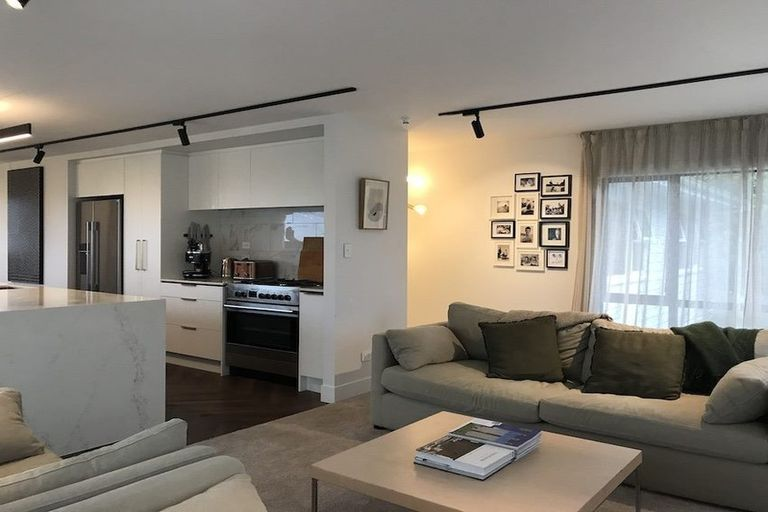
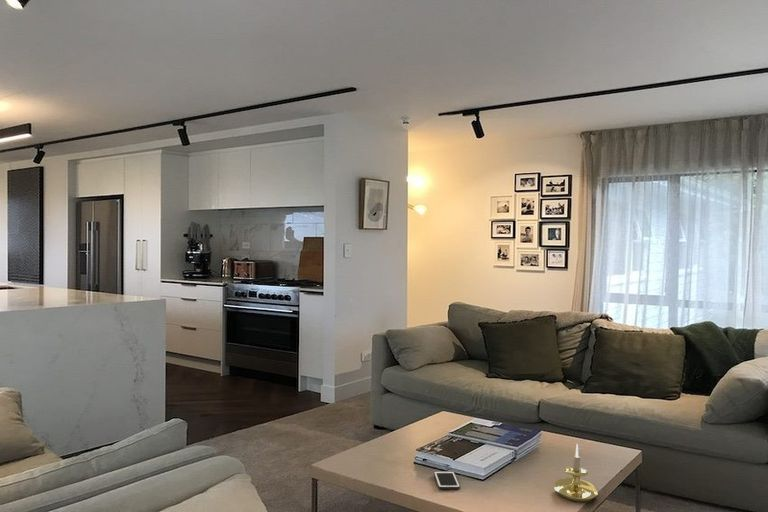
+ cell phone (446, 480)
+ candle holder (577, 470)
